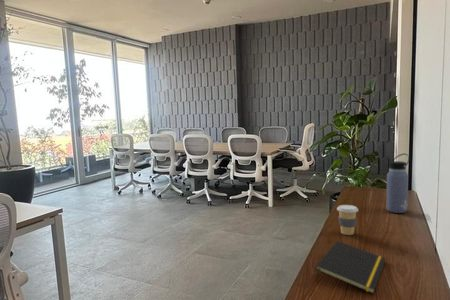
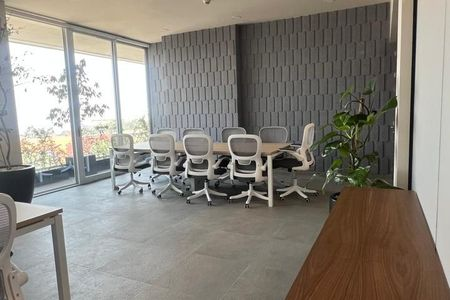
- notepad (352, 263)
- water bottle (397, 182)
- coffee cup (347, 220)
